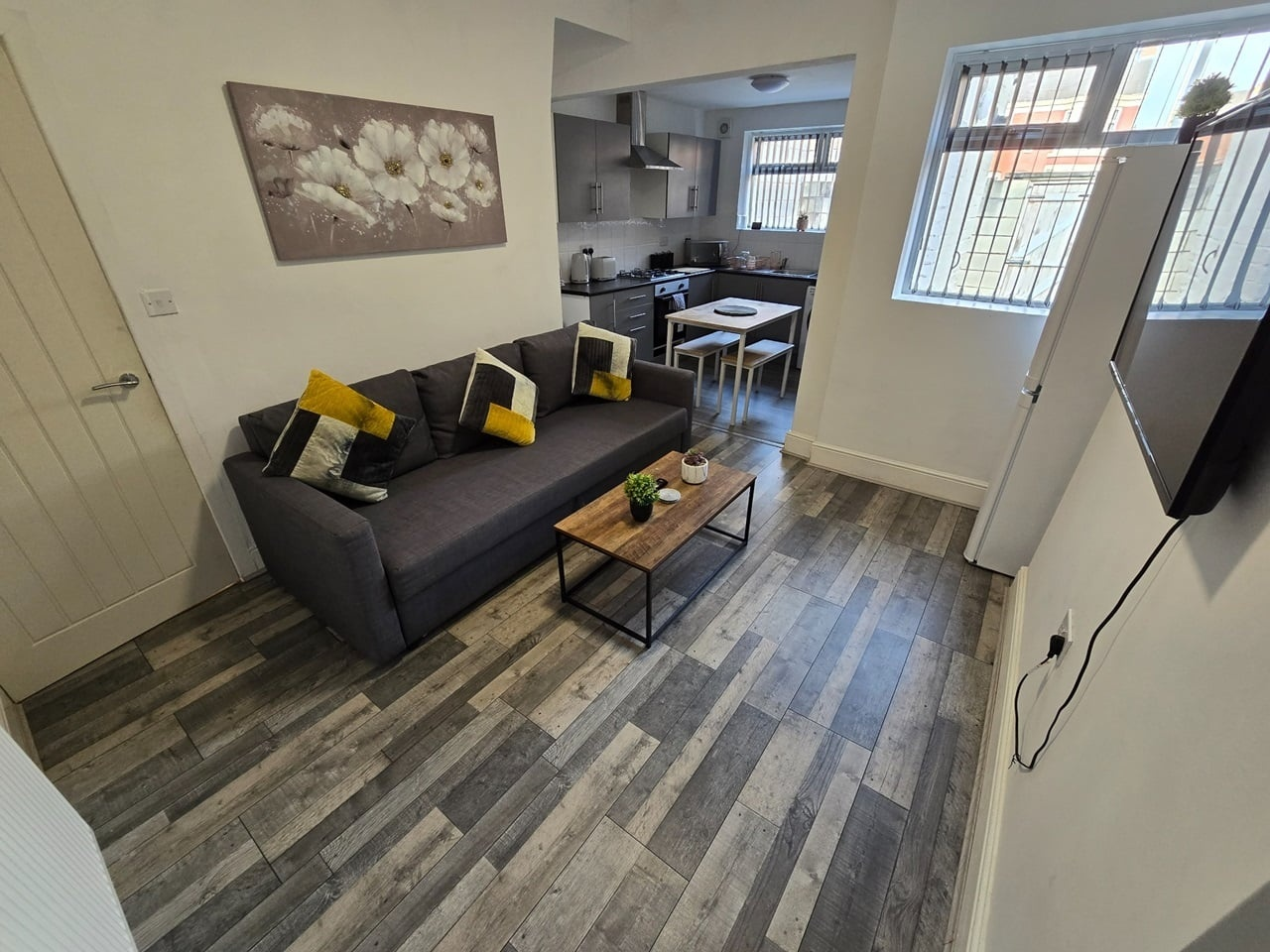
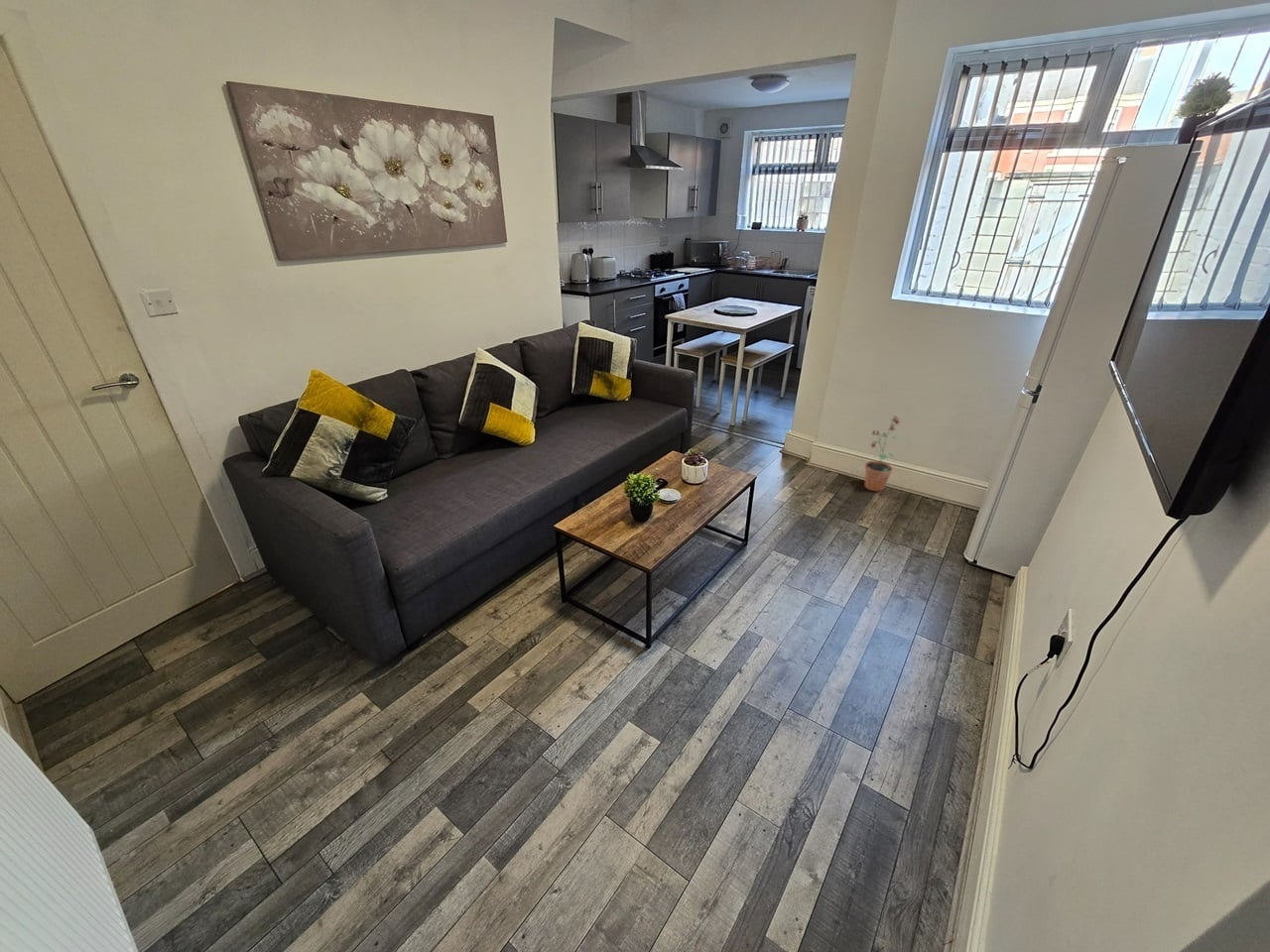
+ potted plant (880, 451)
